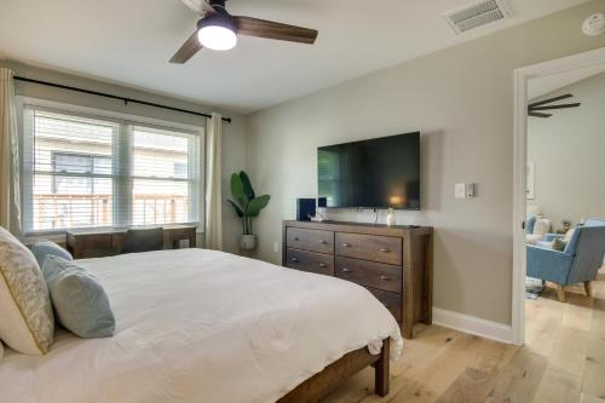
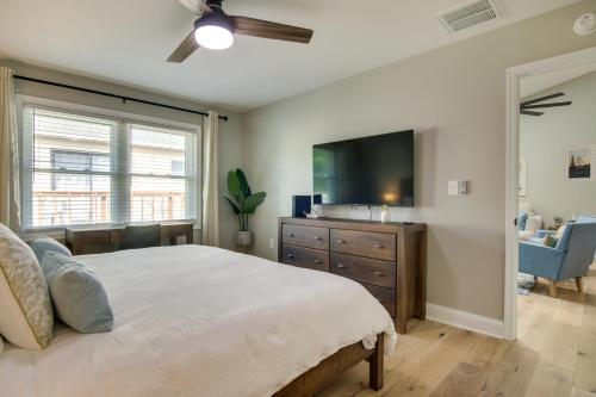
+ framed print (579, 163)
